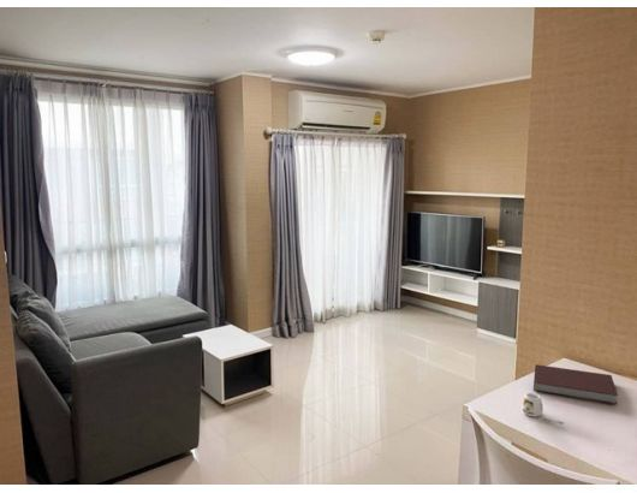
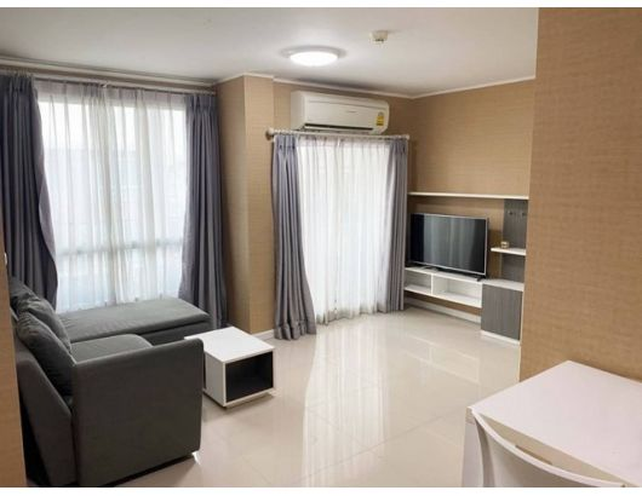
- notebook (572, 382)
- mug (541, 405)
